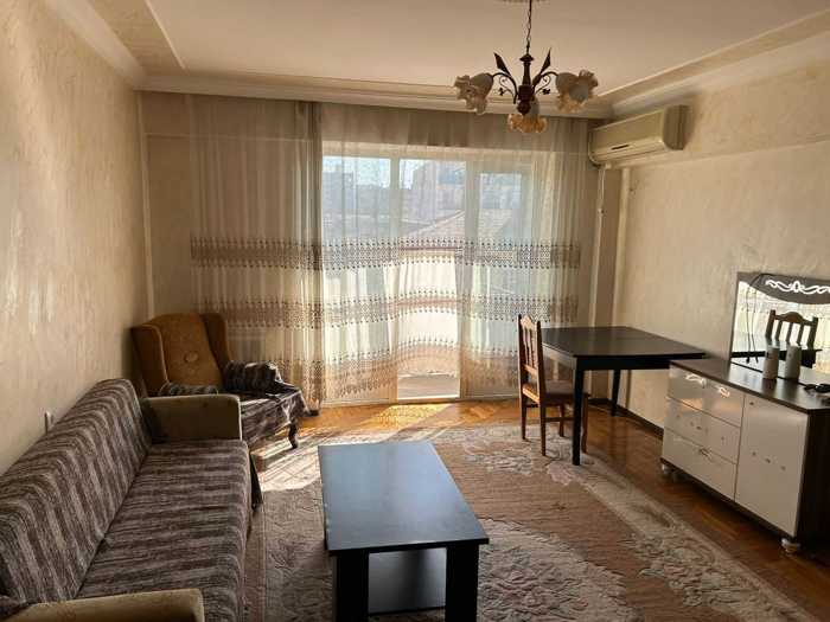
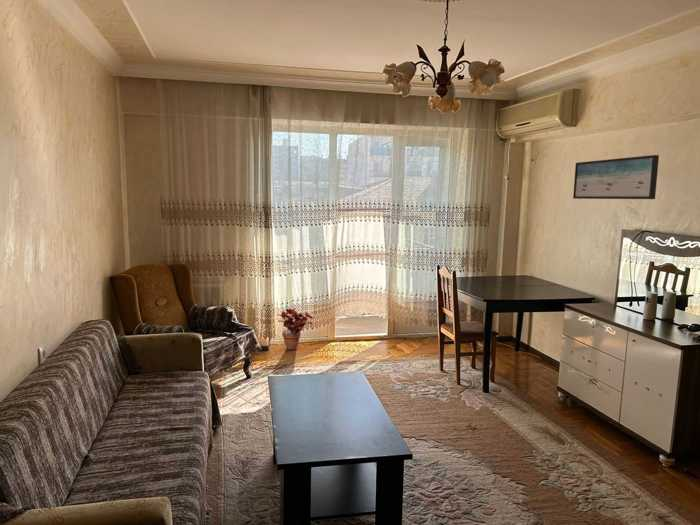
+ potted plant (294, 329)
+ wall art (611, 179)
